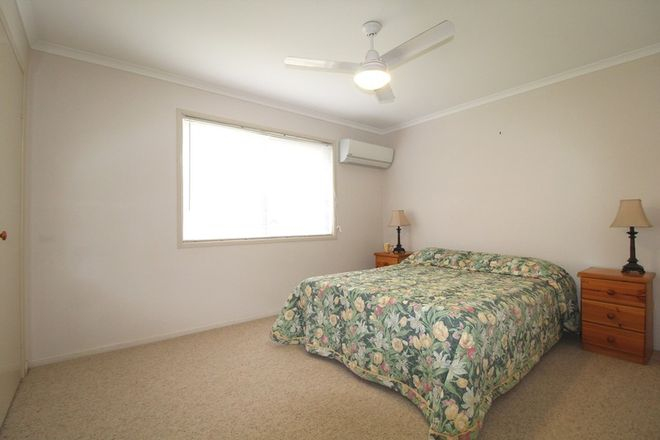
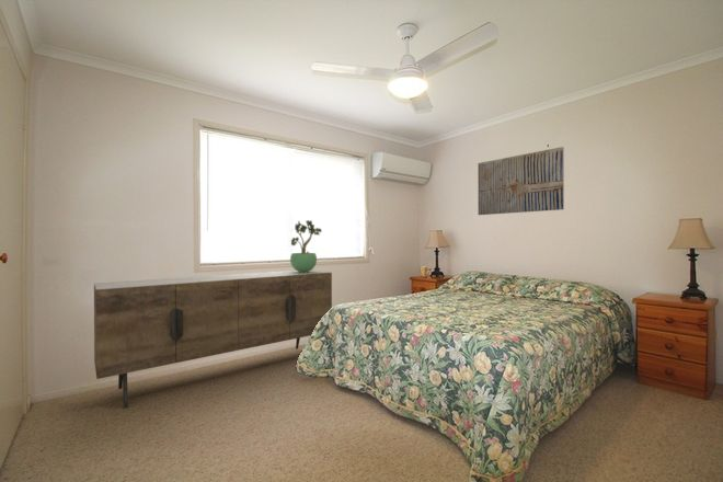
+ sideboard (230, 324)
+ wall art (516, 184)
+ potted plant (305, 245)
